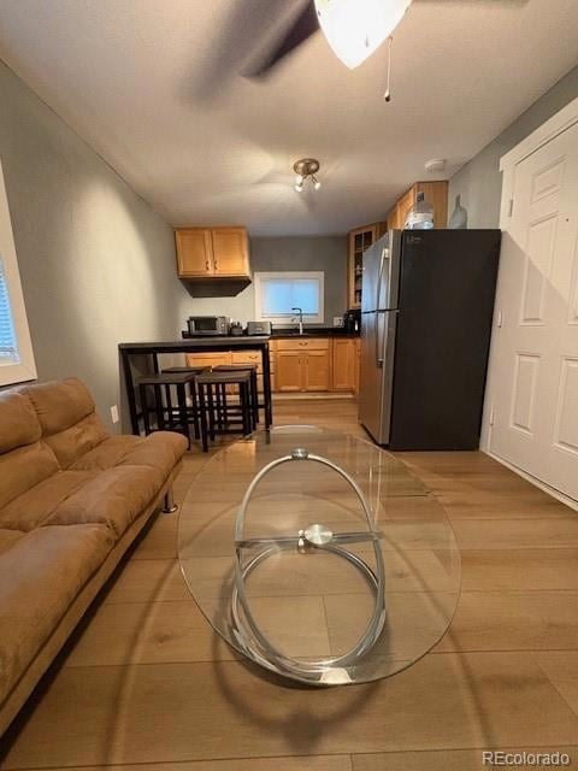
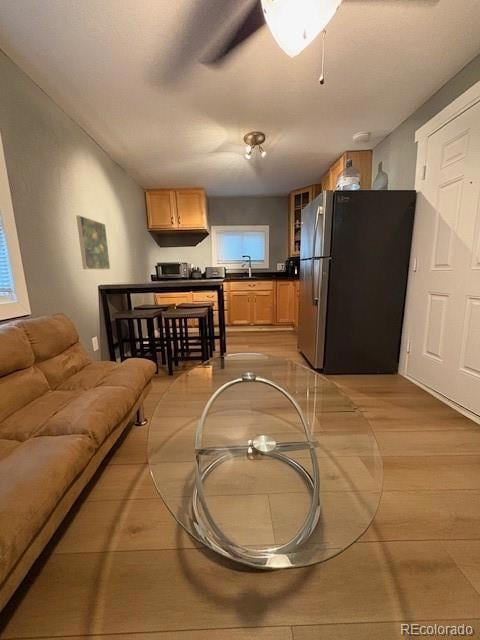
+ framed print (94, 245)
